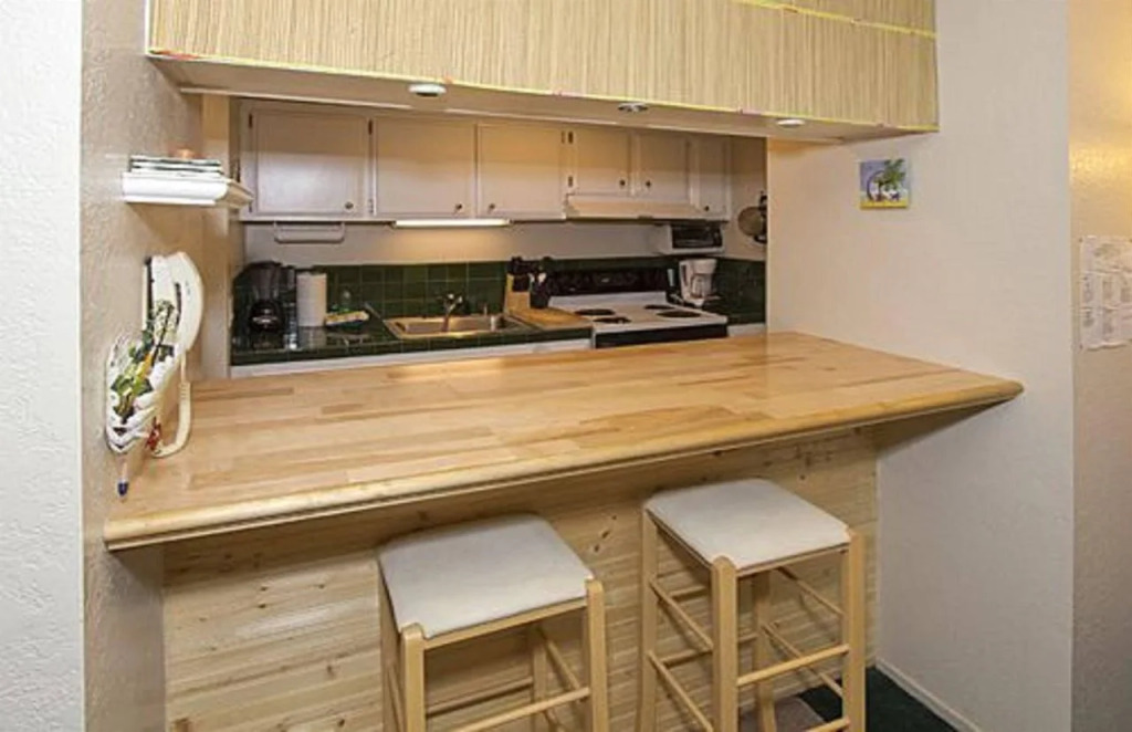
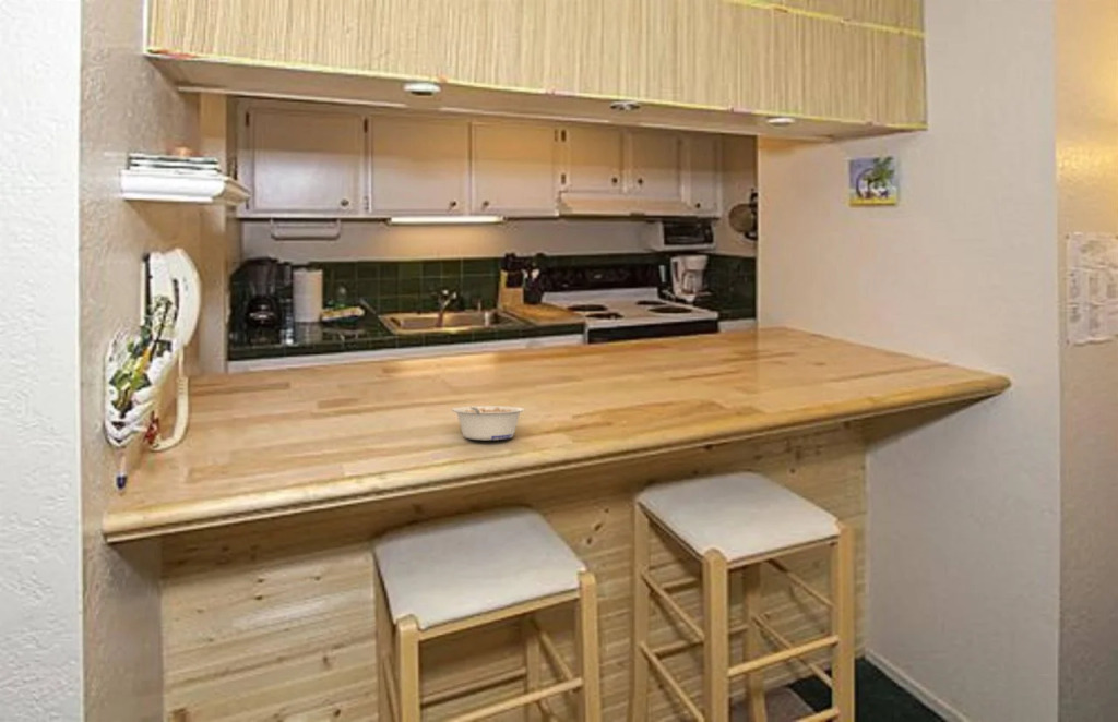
+ legume (489, 420)
